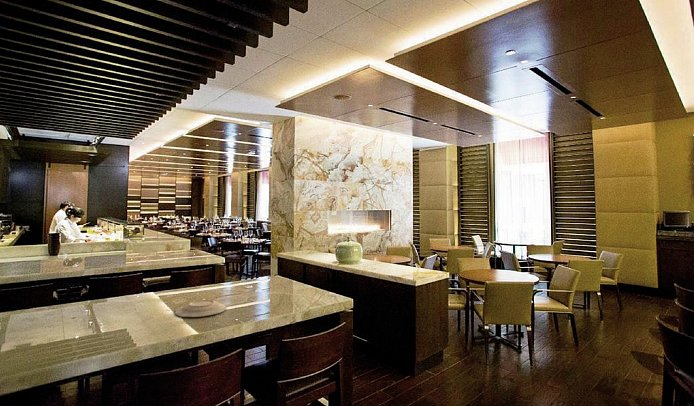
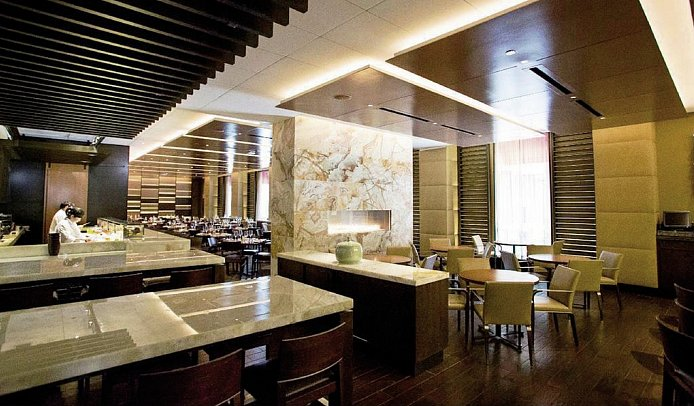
- plate (201, 306)
